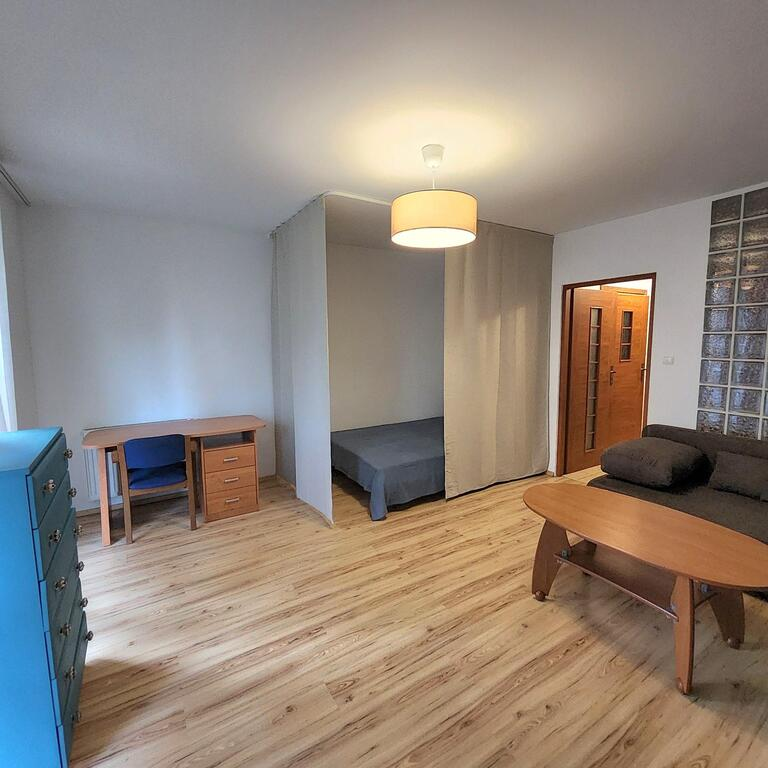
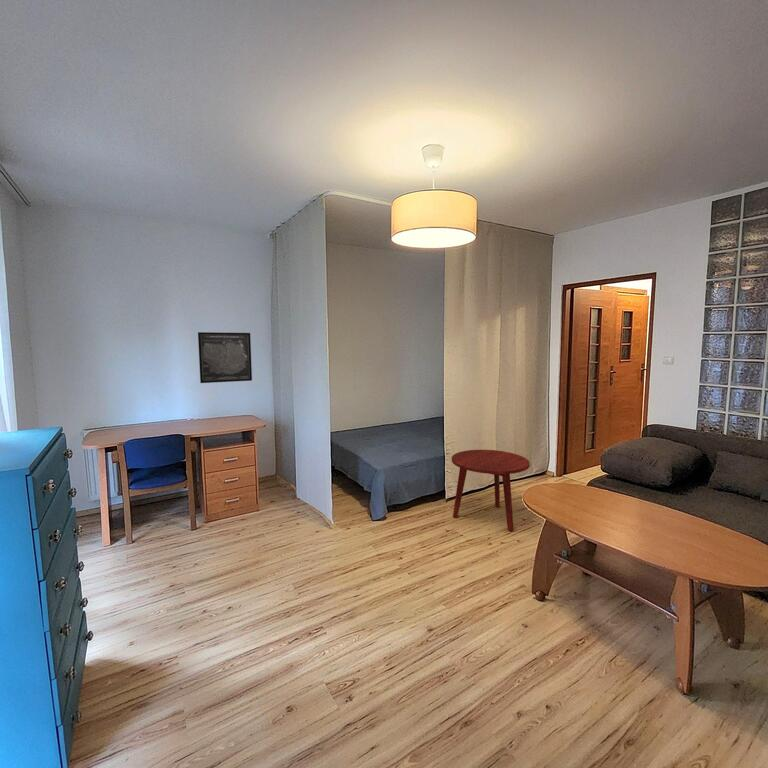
+ wall art (225, 357)
+ side table (495, 488)
